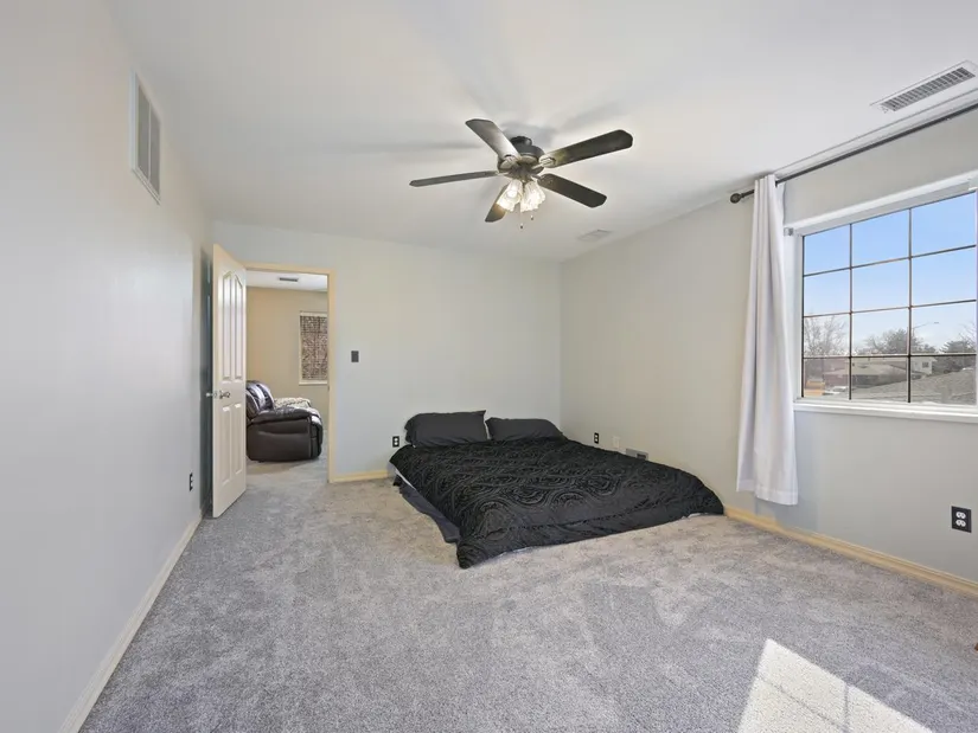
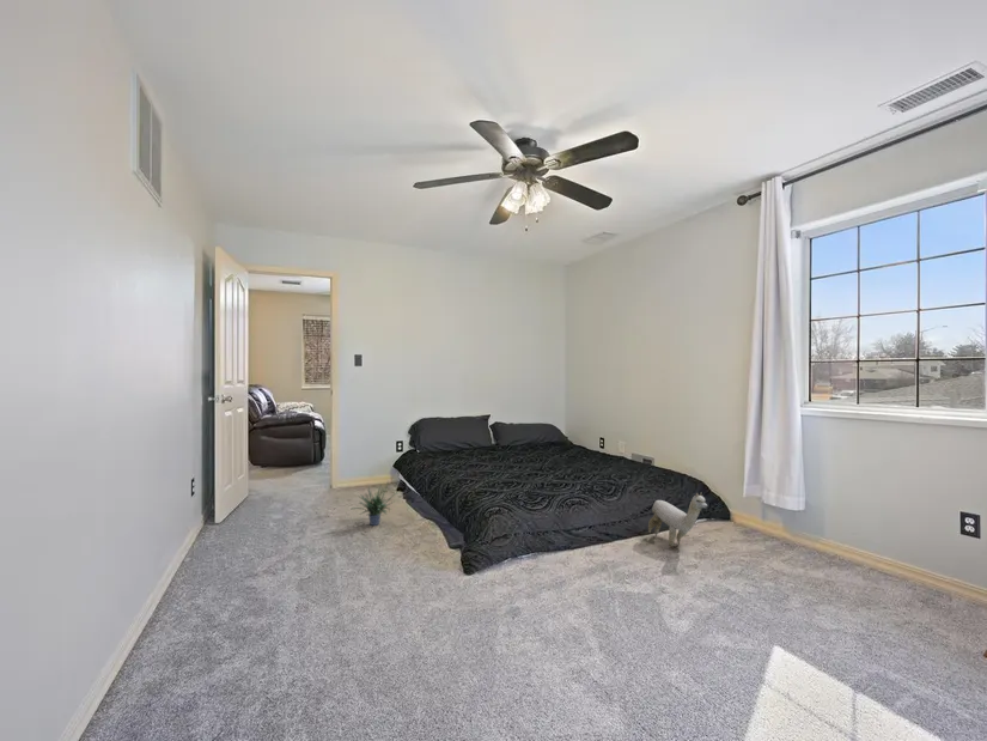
+ potted plant (376, 502)
+ plush toy (676, 515)
